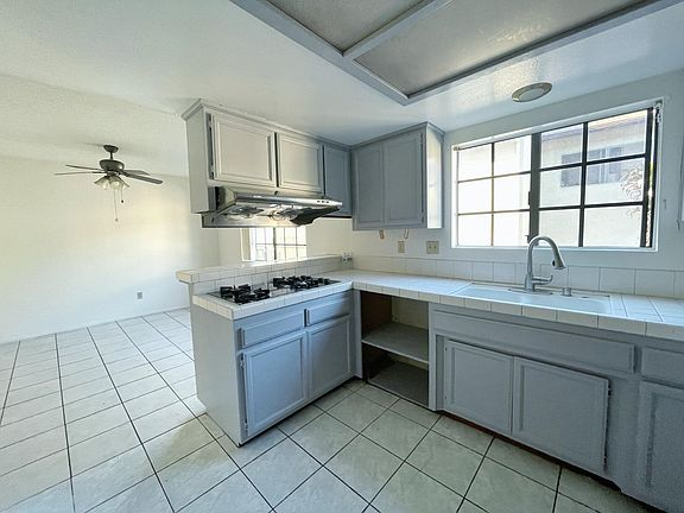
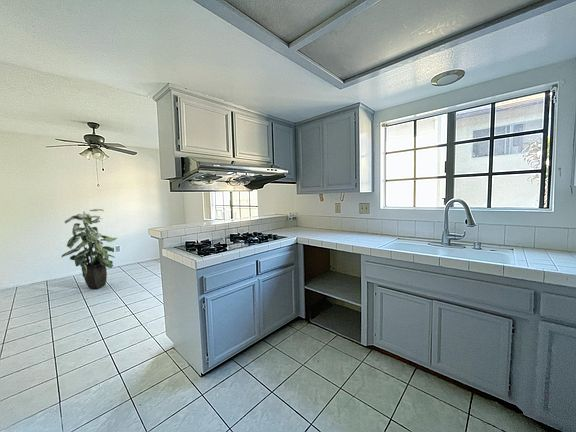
+ indoor plant (92, 249)
